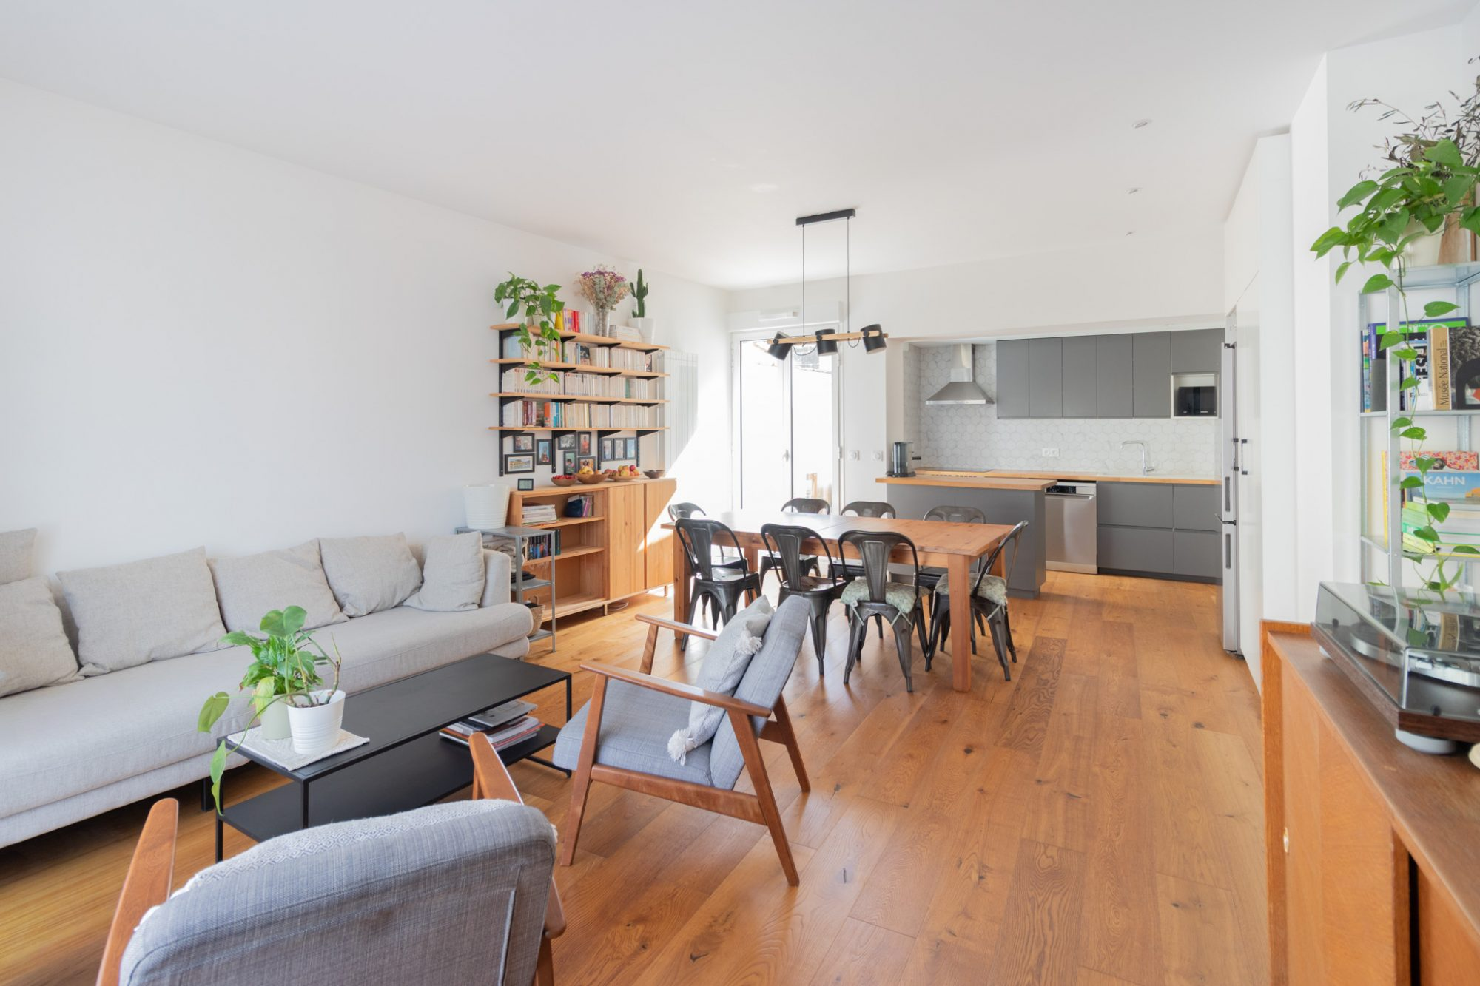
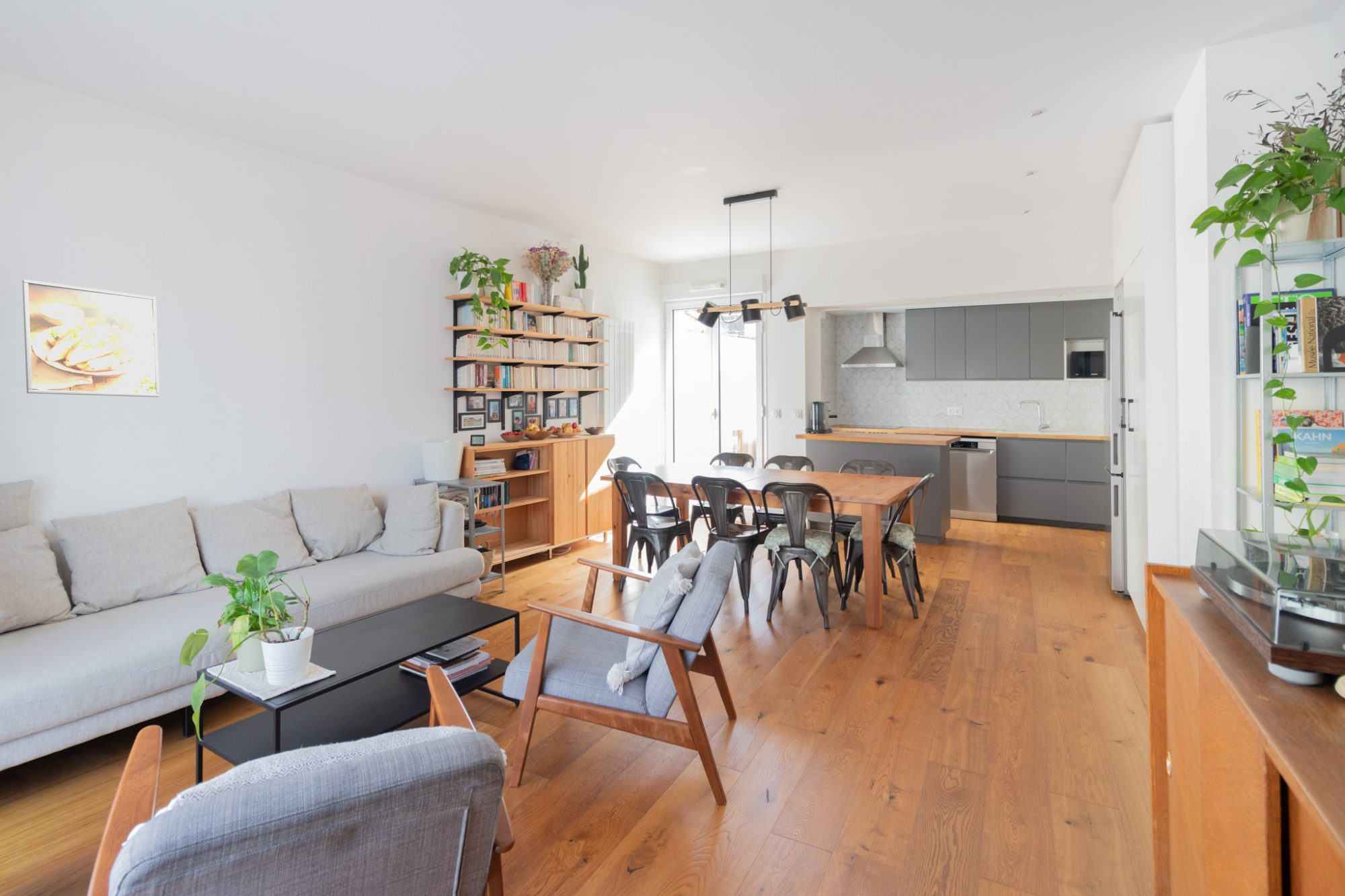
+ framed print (95, 342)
